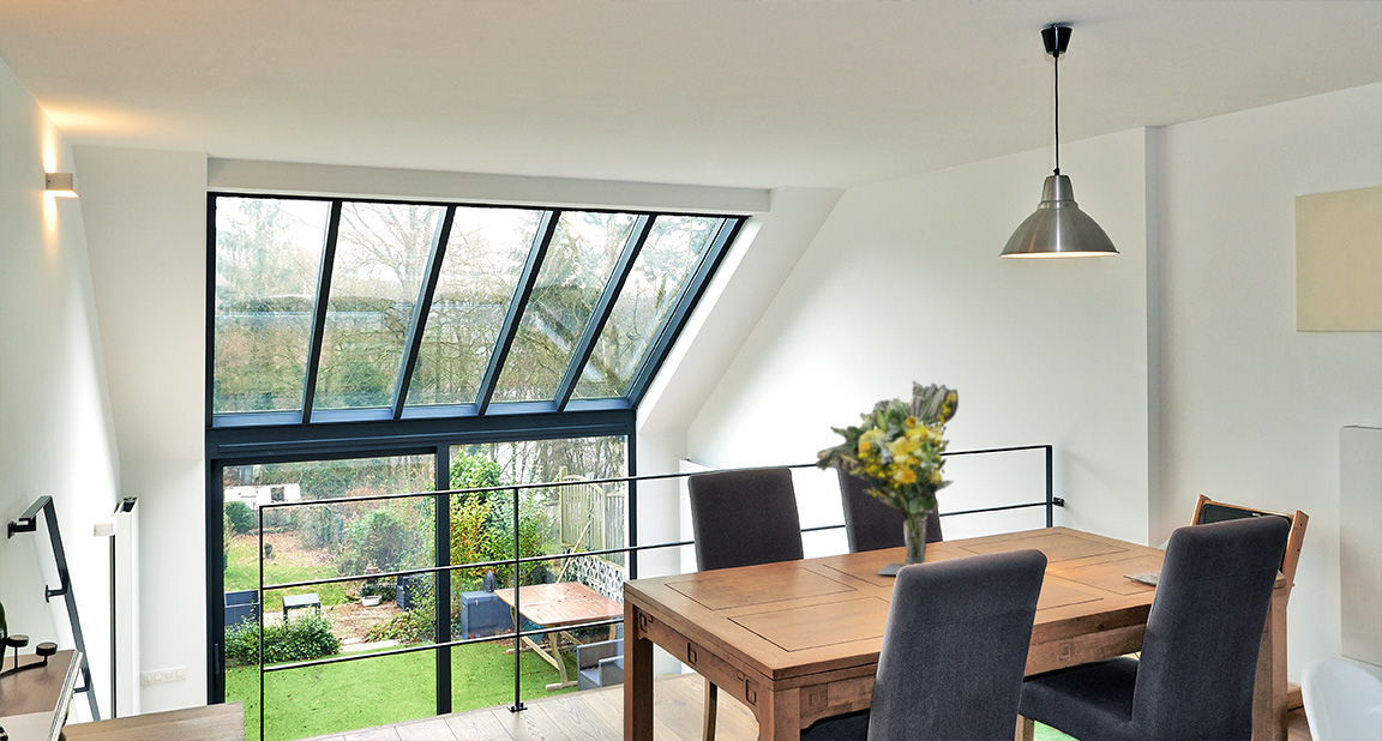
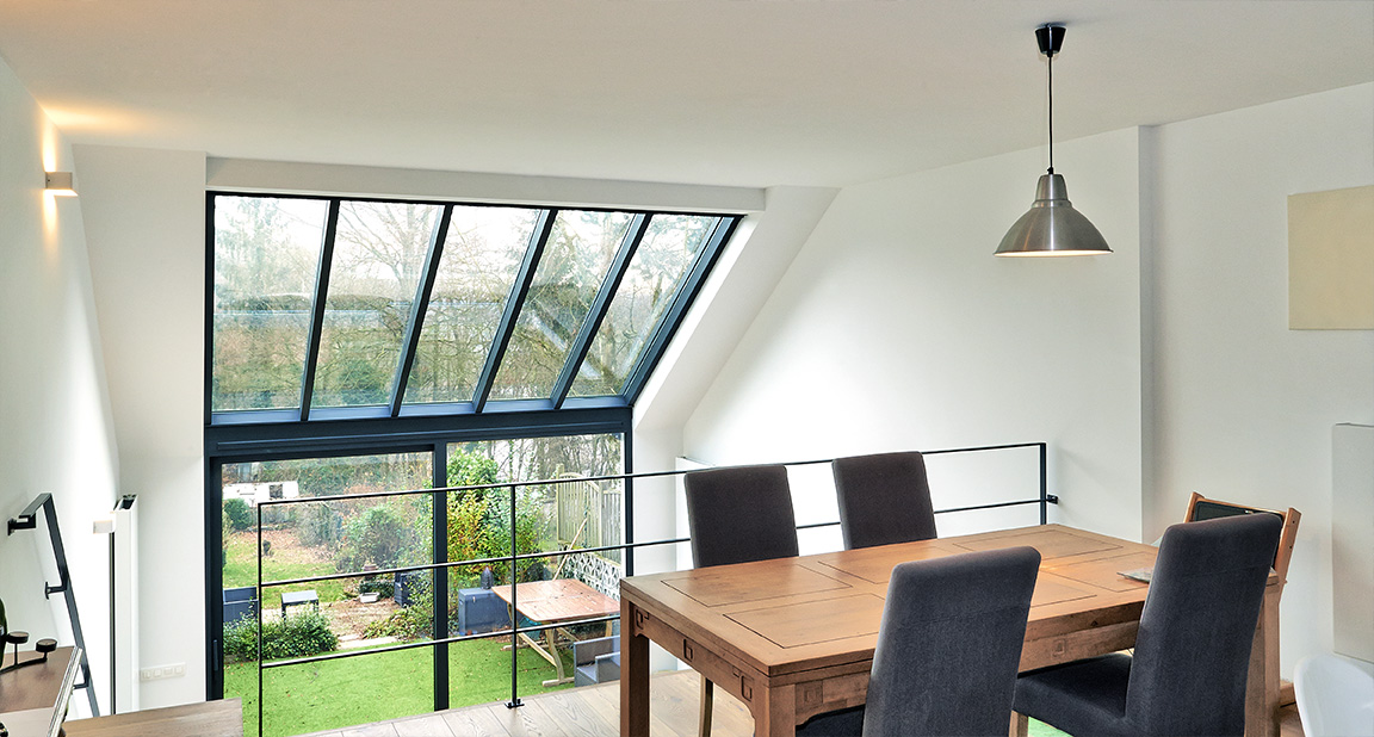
- bouquet (887, 475)
